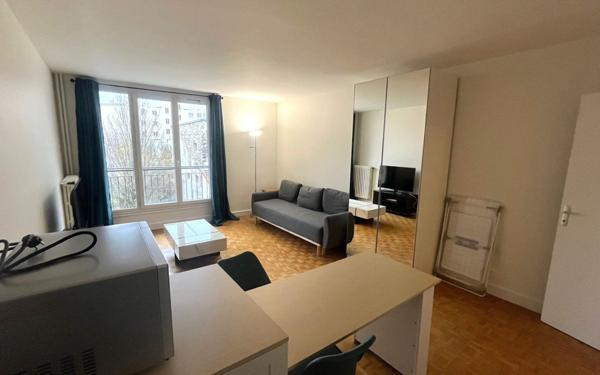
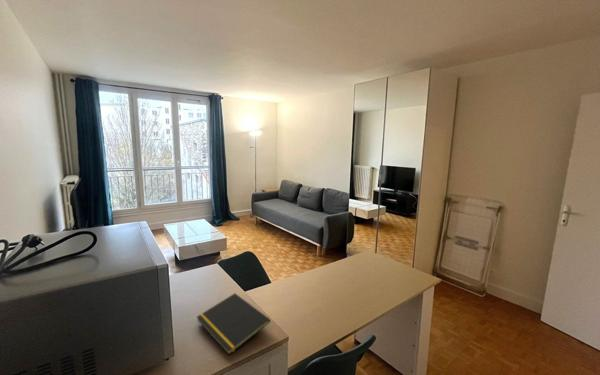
+ notepad (232, 319)
